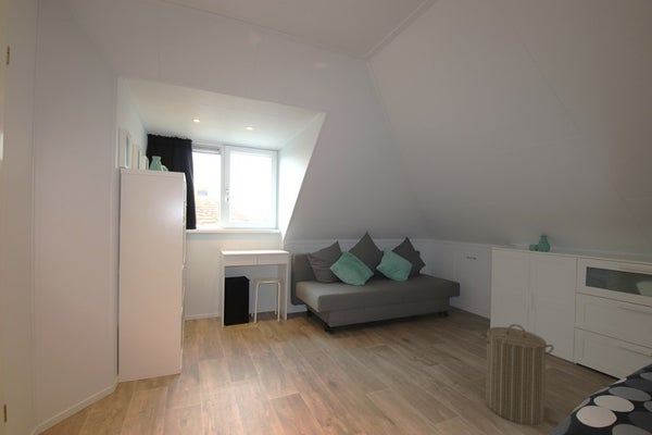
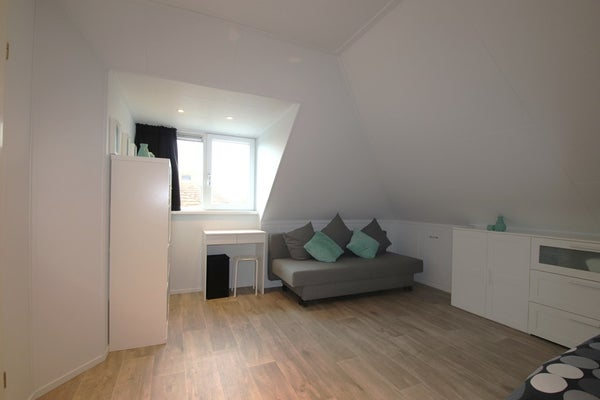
- laundry hamper (514, 365)
